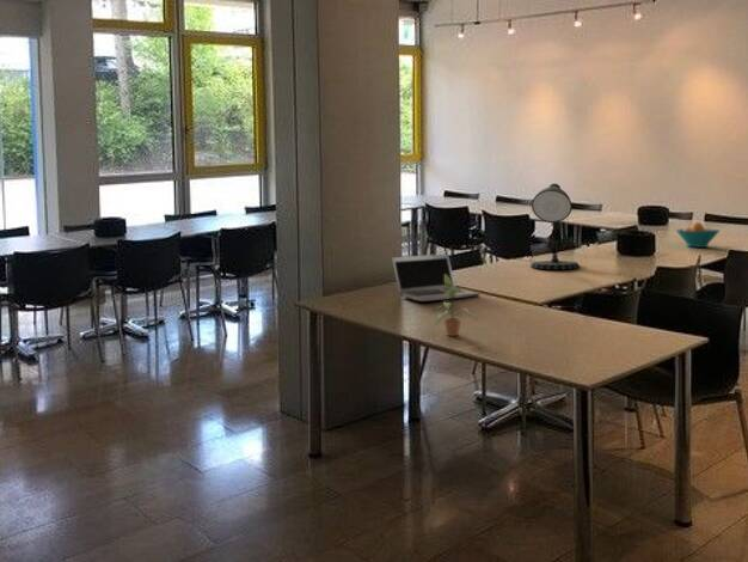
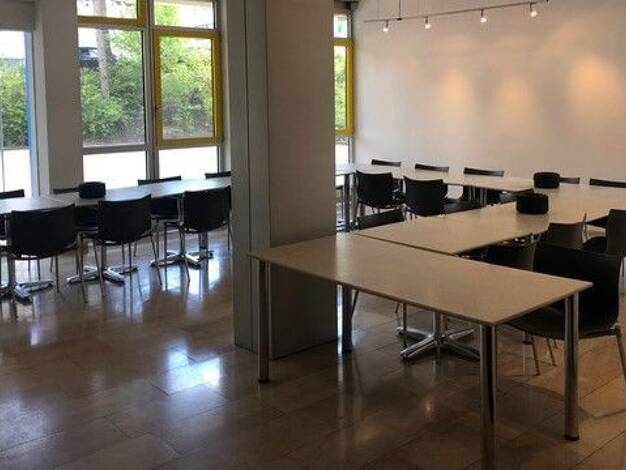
- desk lamp (554, 226)
- fruit bowl (697, 234)
- laptop (435, 276)
- potted plant (452, 304)
